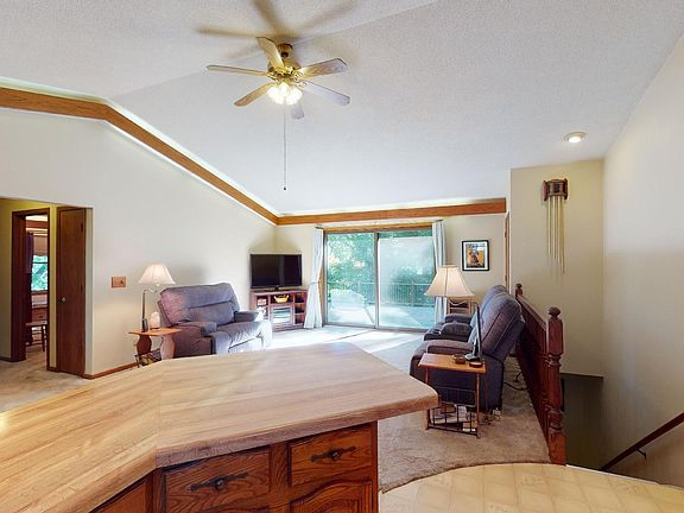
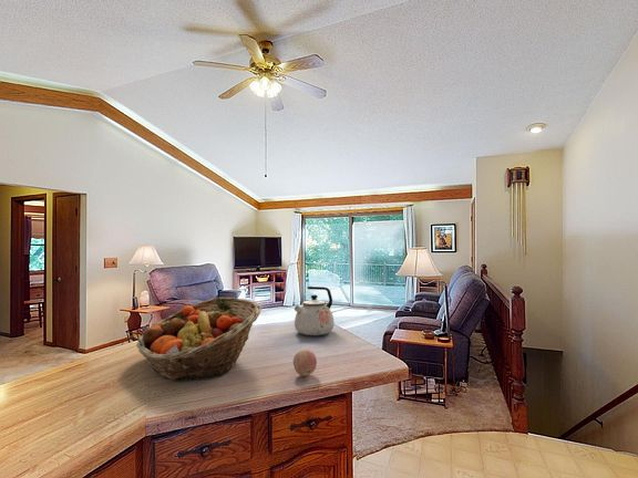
+ kettle (313, 309)
+ apple (305, 362)
+ fruit basket (200, 333)
